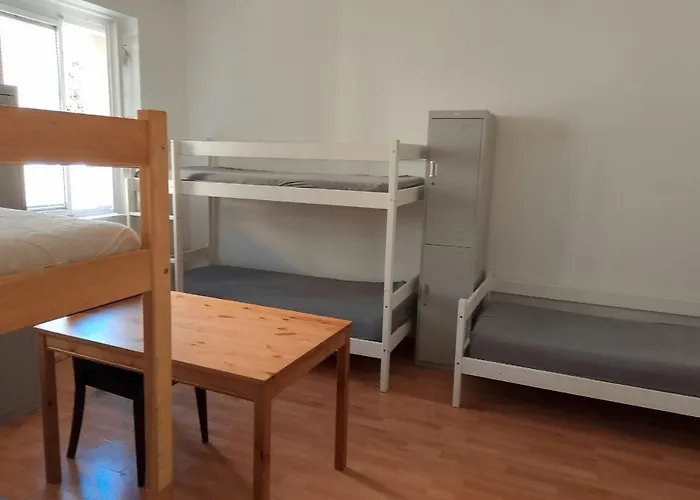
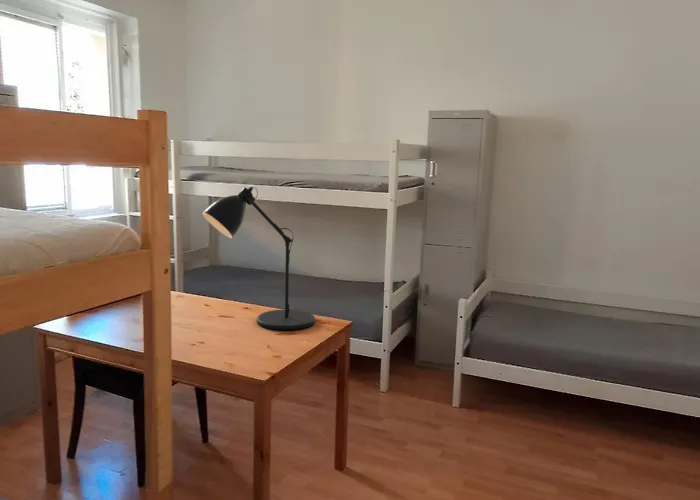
+ desk lamp (286, 257)
